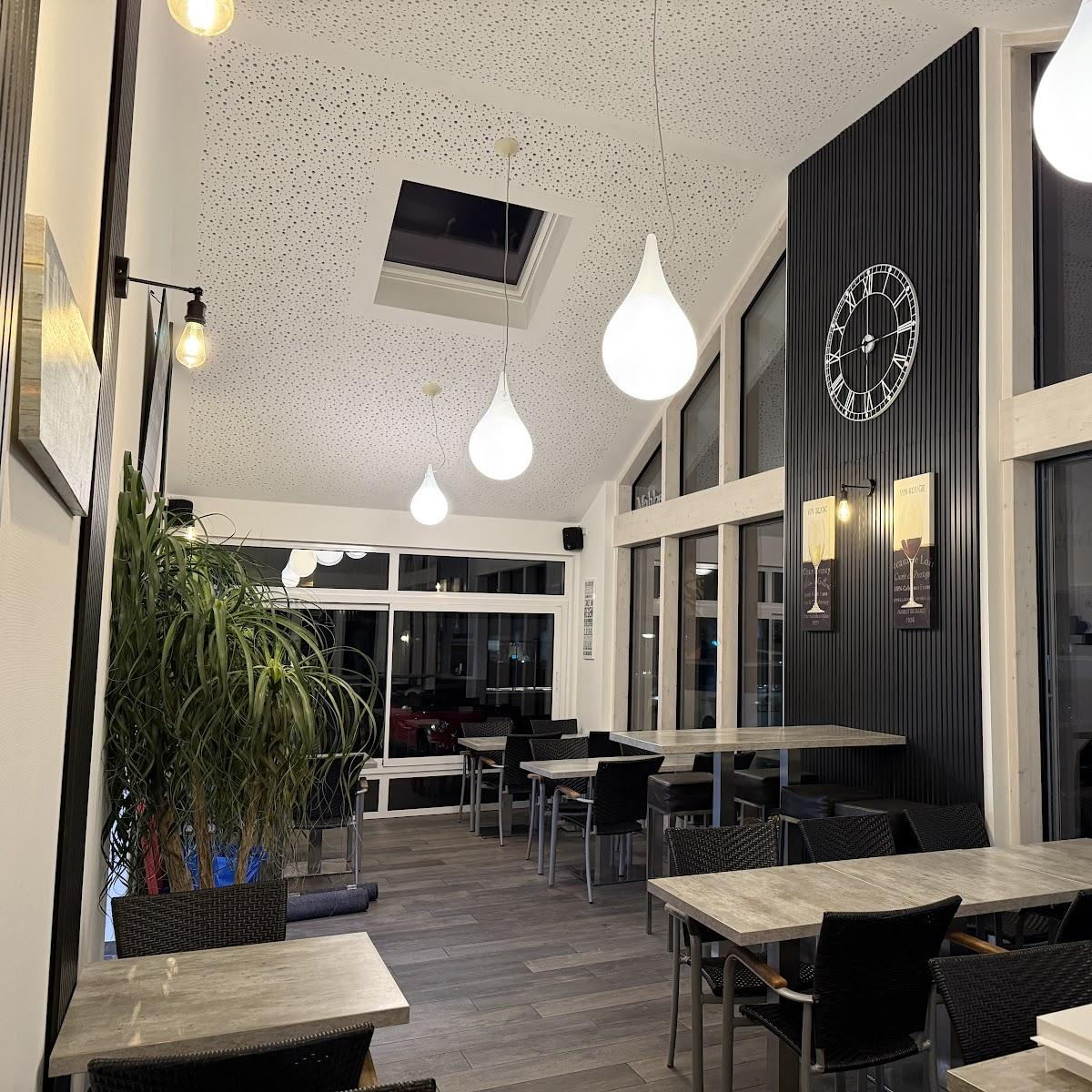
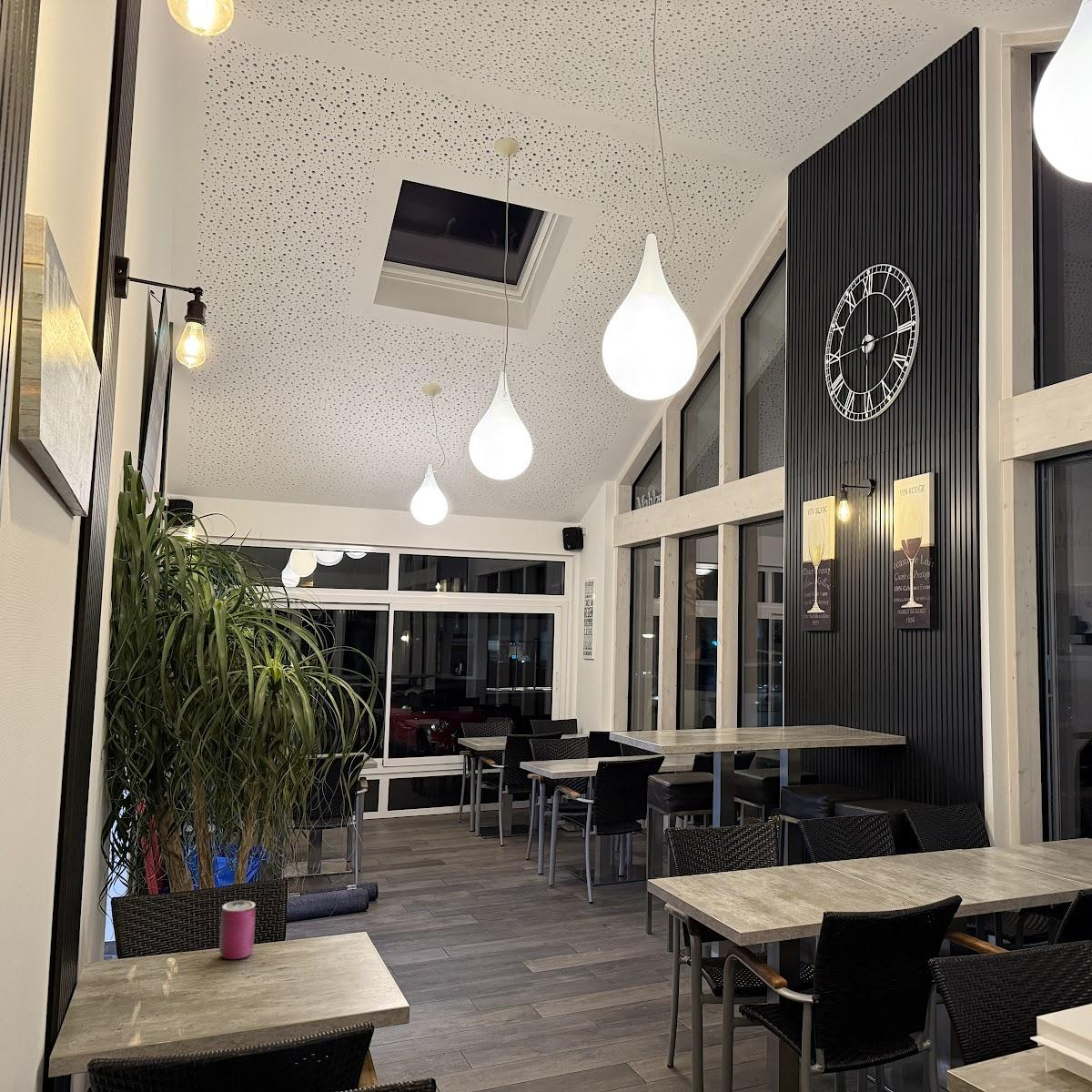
+ can (238, 929)
